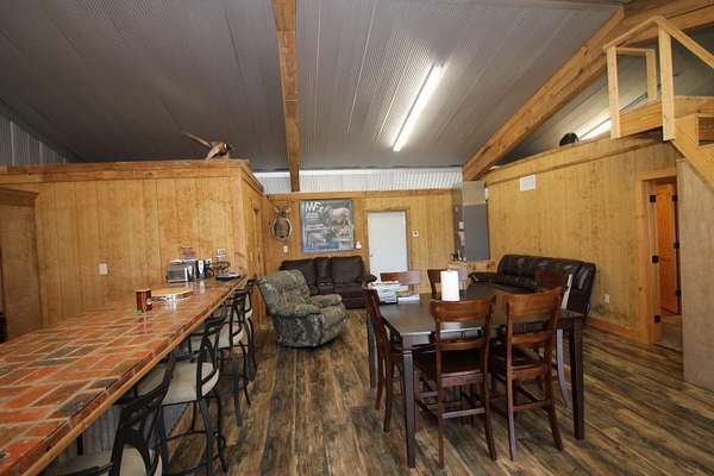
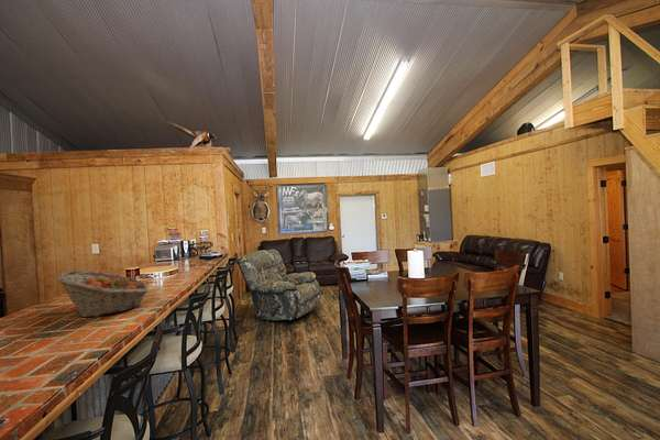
+ fruit basket (106, 288)
